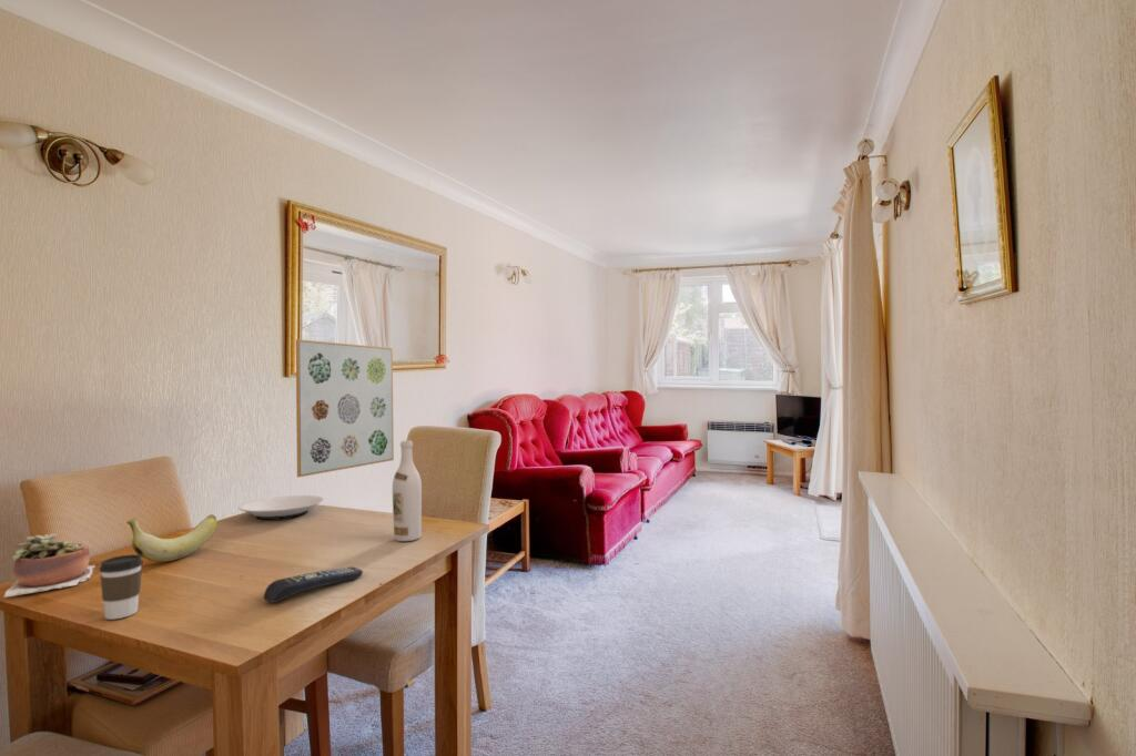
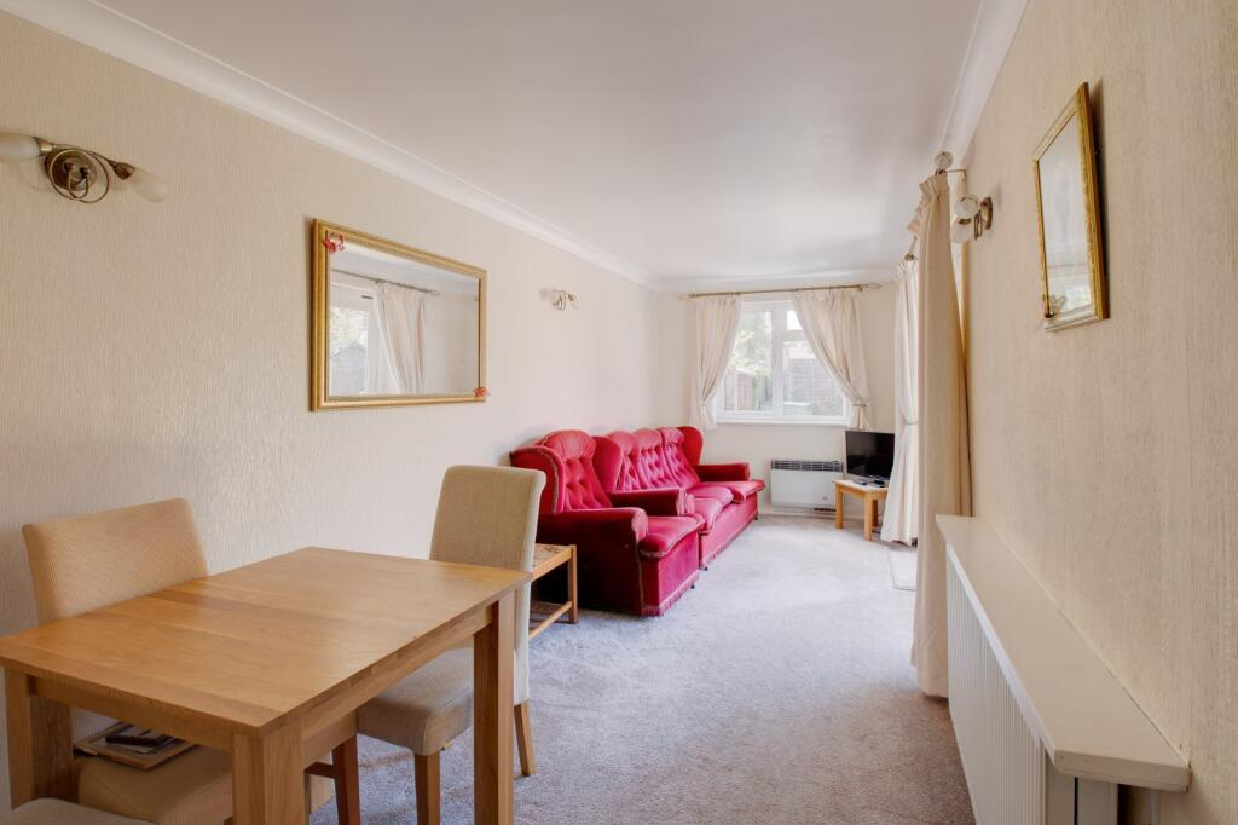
- wine bottle (406, 489)
- succulent plant (52, 555)
- coffee cup (121, 586)
- wall art (349, 406)
- plate (282, 508)
- banana (174, 538)
- remote control (315, 581)
